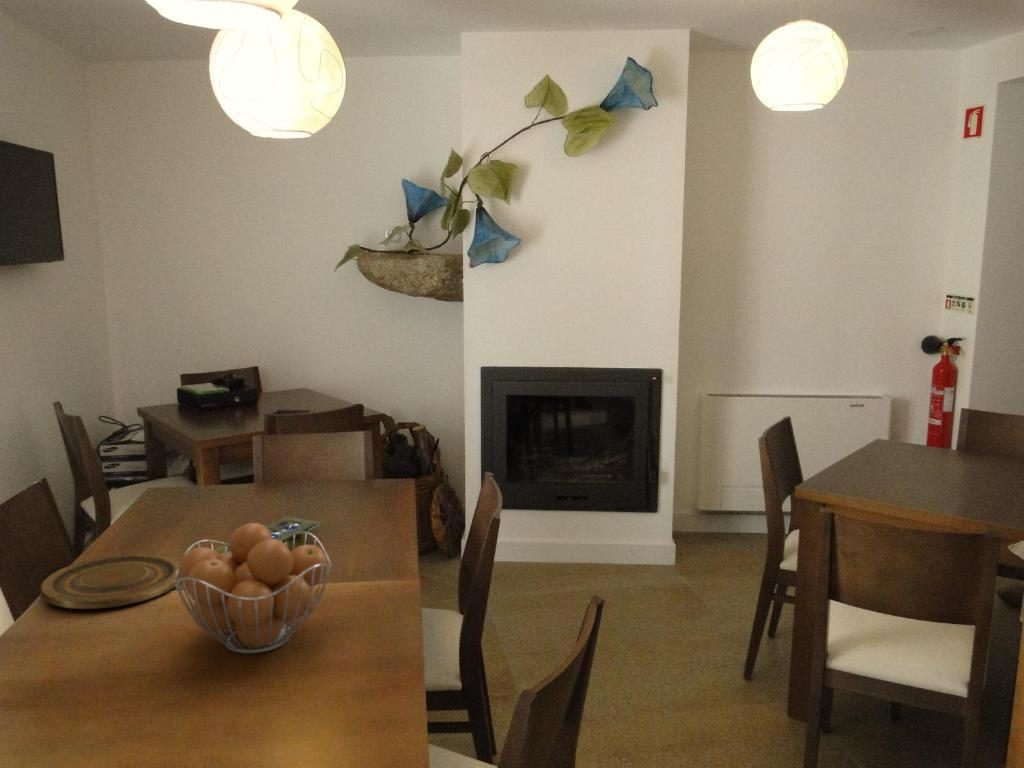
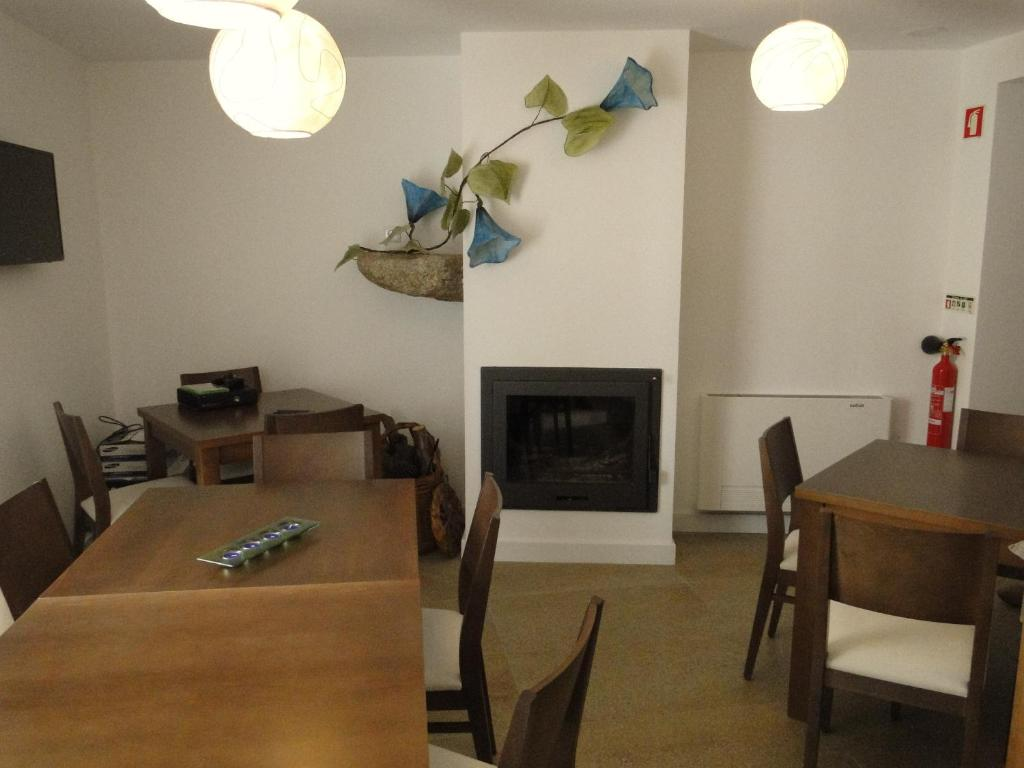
- plate (115, 579)
- fruit basket (255, 586)
